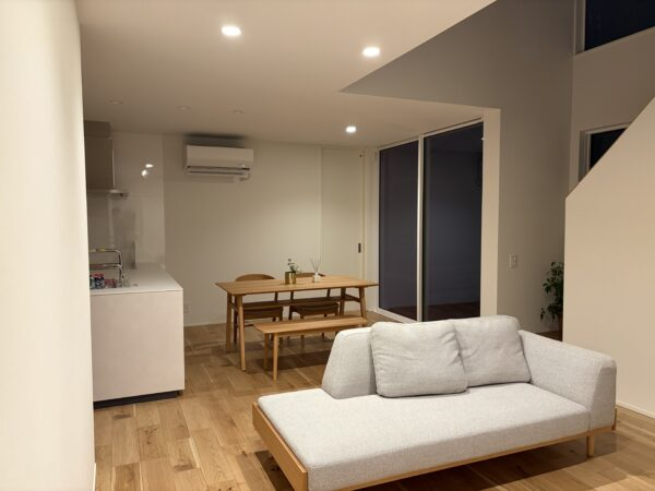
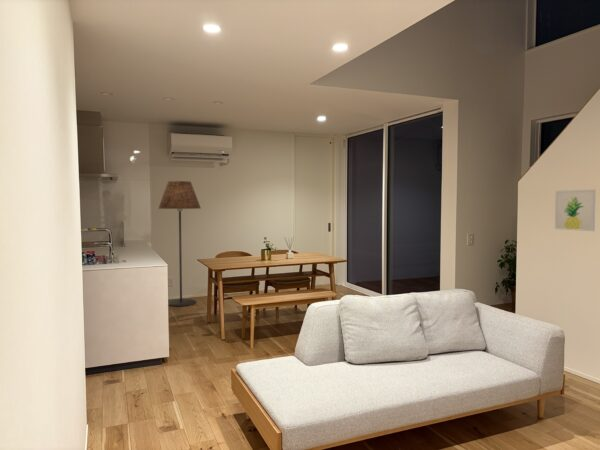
+ wall art (574, 210)
+ floor lamp (180, 242)
